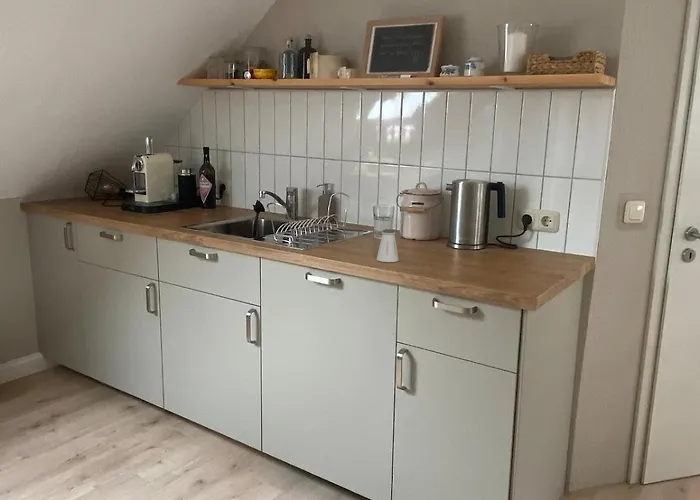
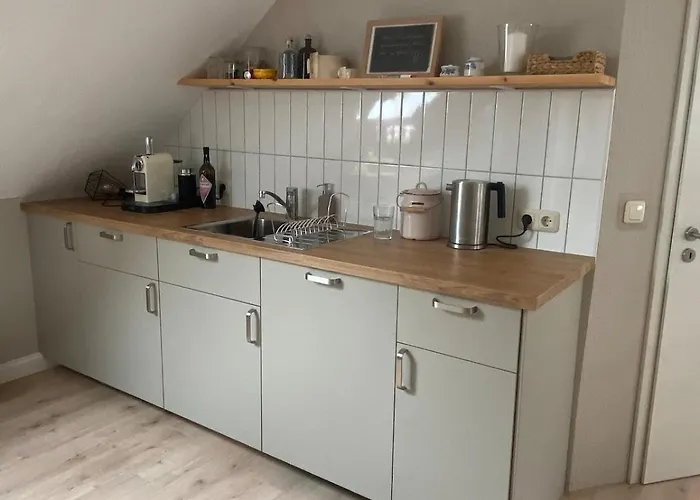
- saltshaker (388, 245)
